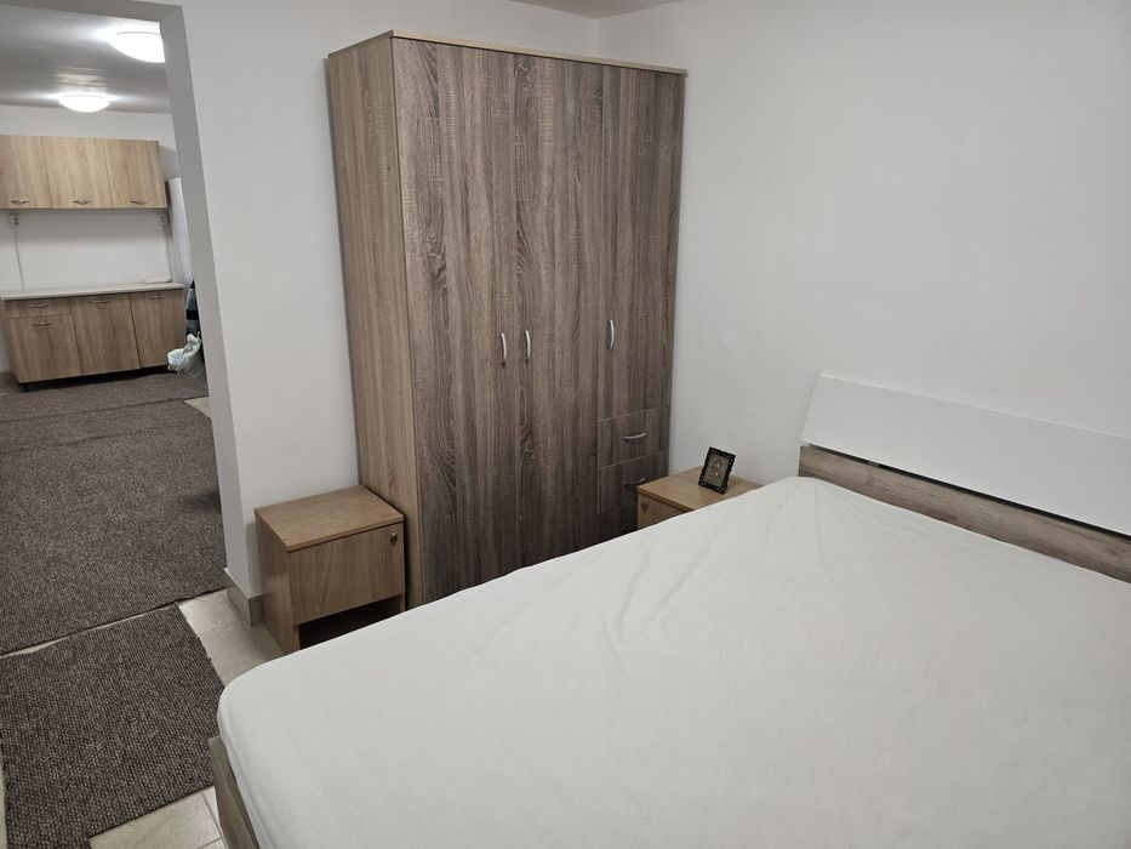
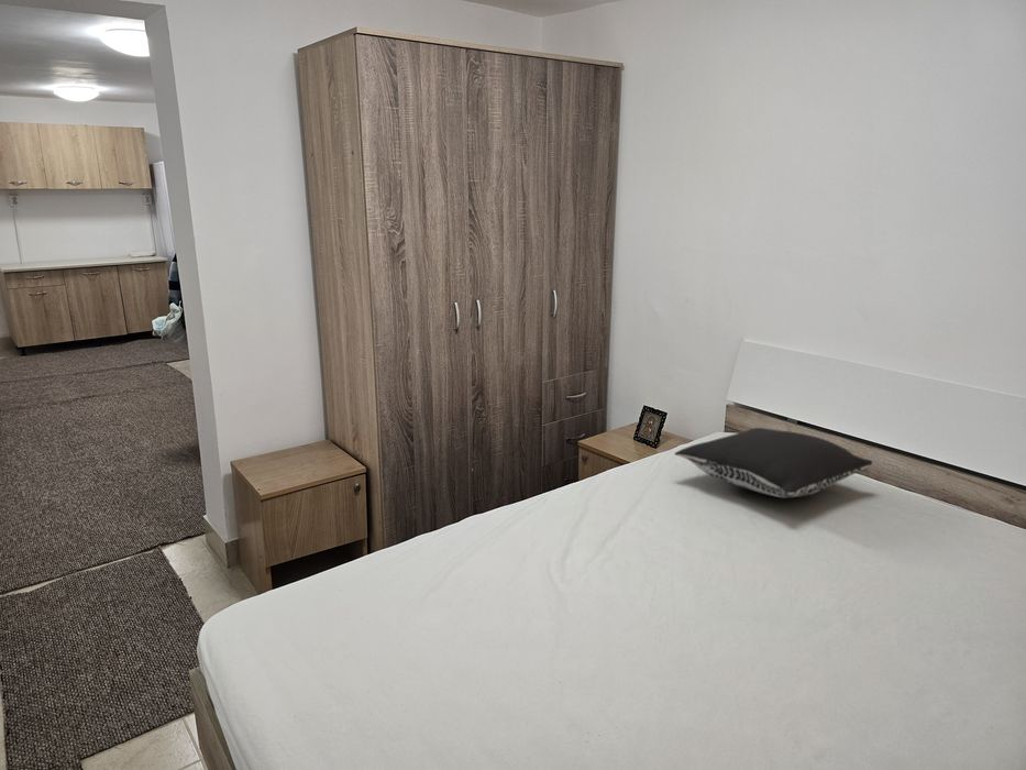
+ pillow (770, 459)
